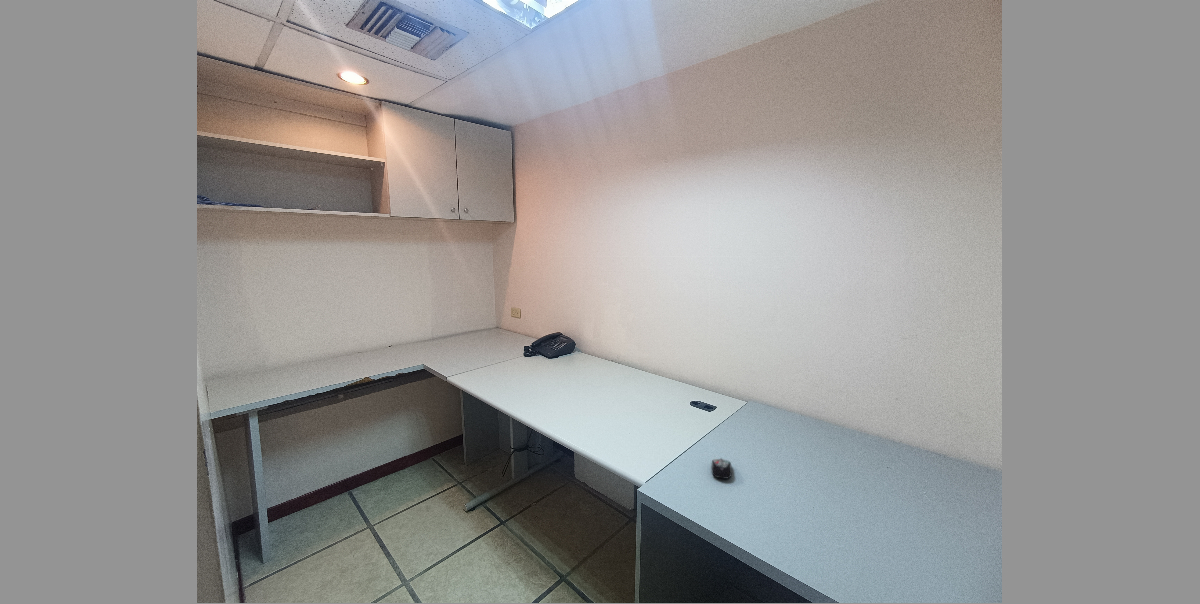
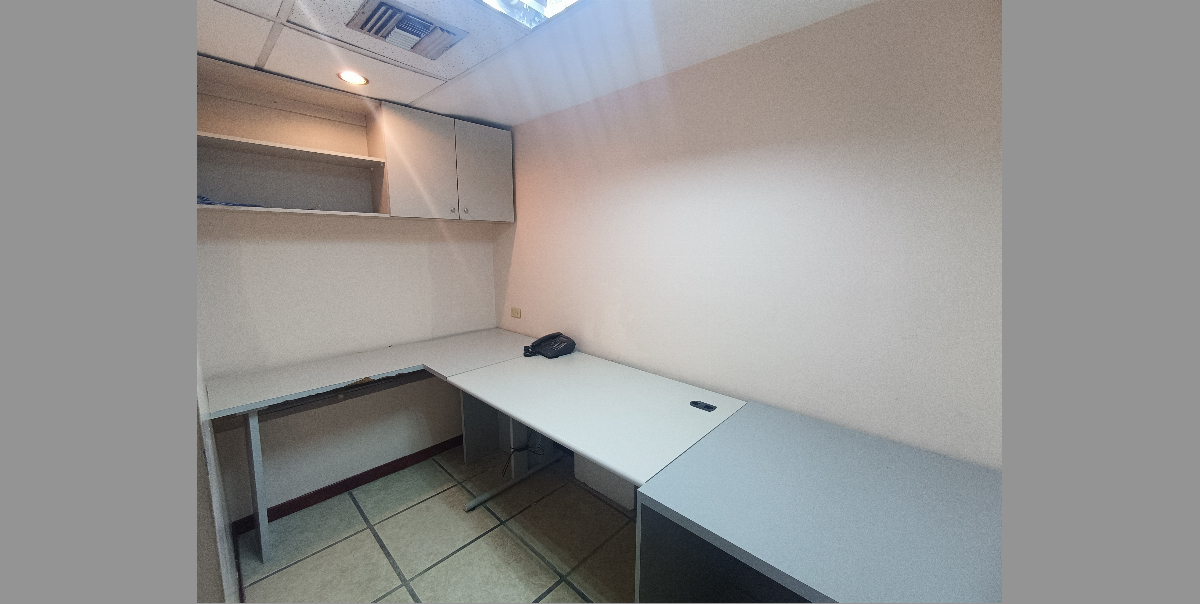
- computer mouse (721, 465)
